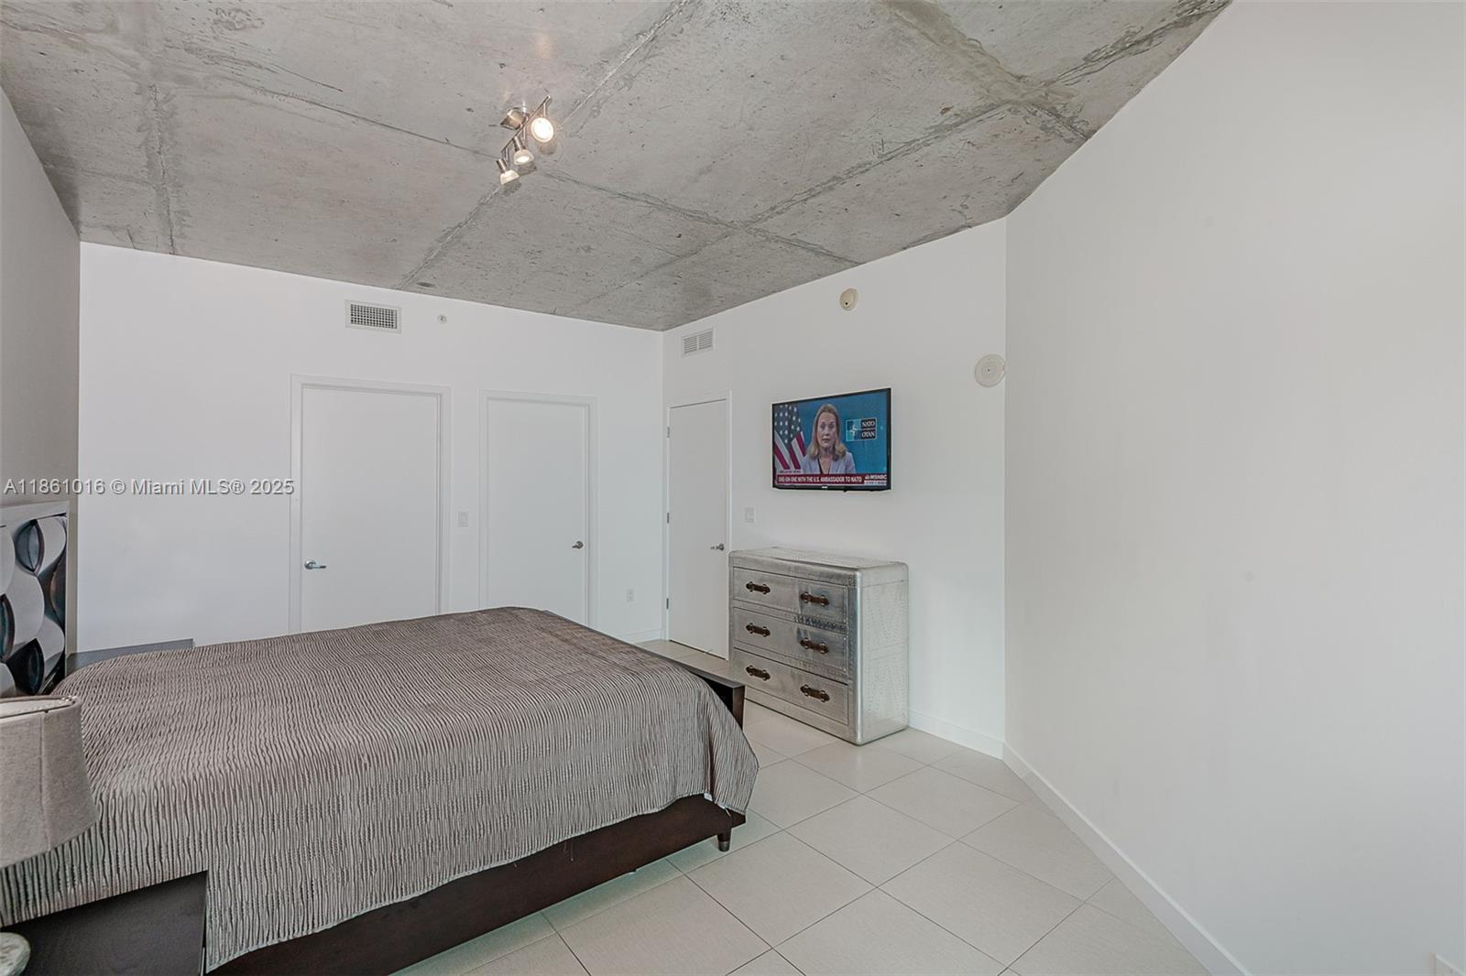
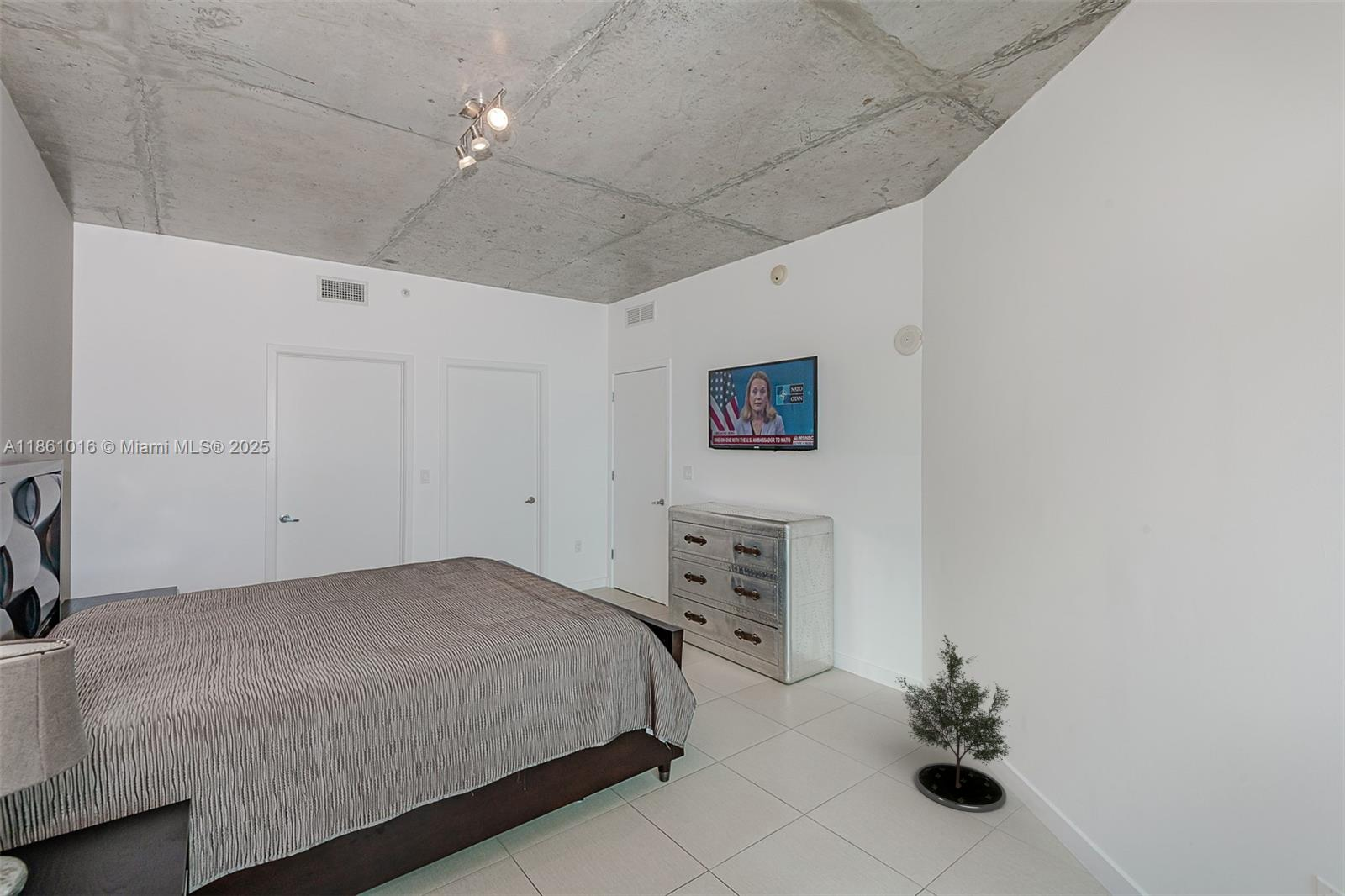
+ potted tree (954, 713)
